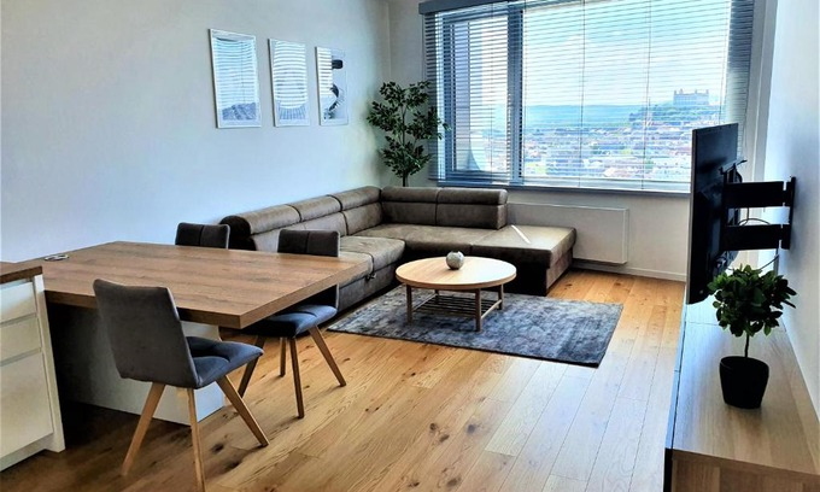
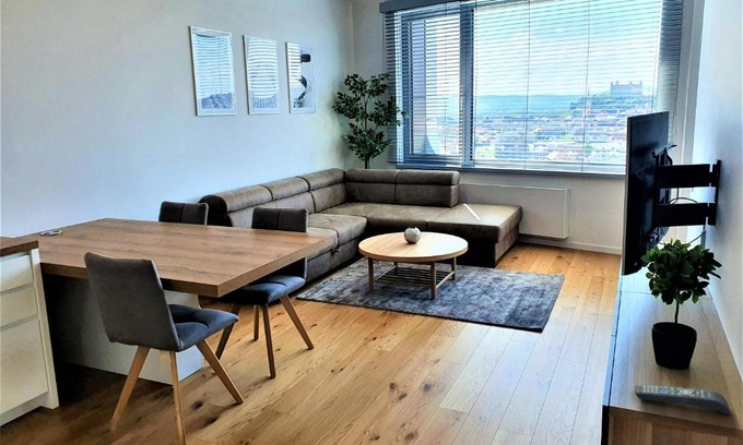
+ remote control (681, 396)
